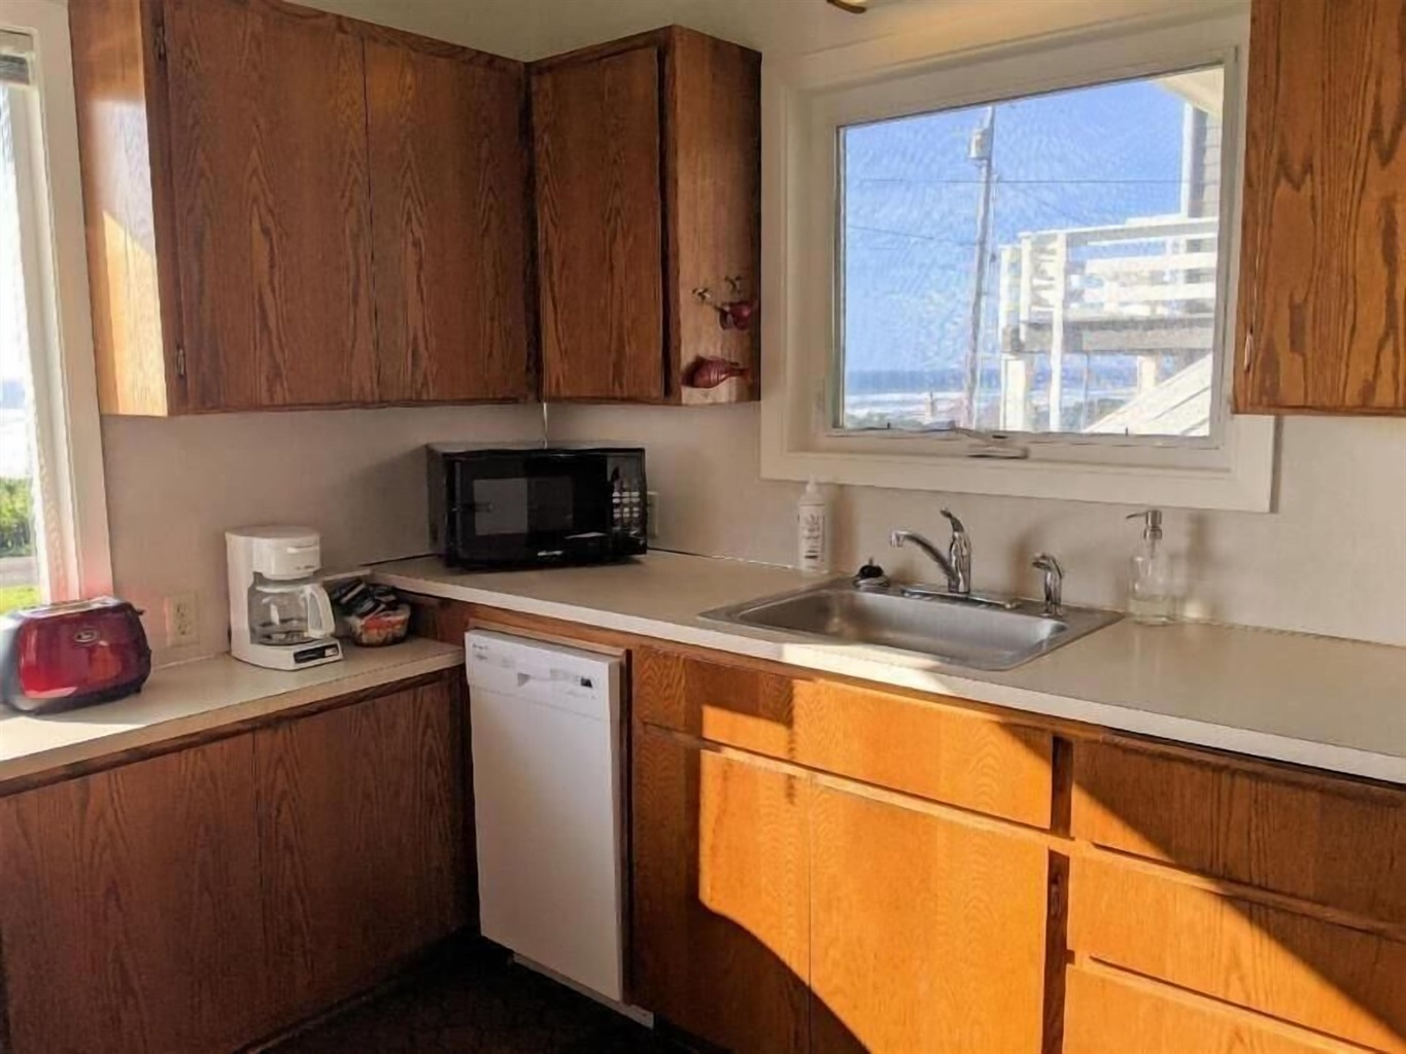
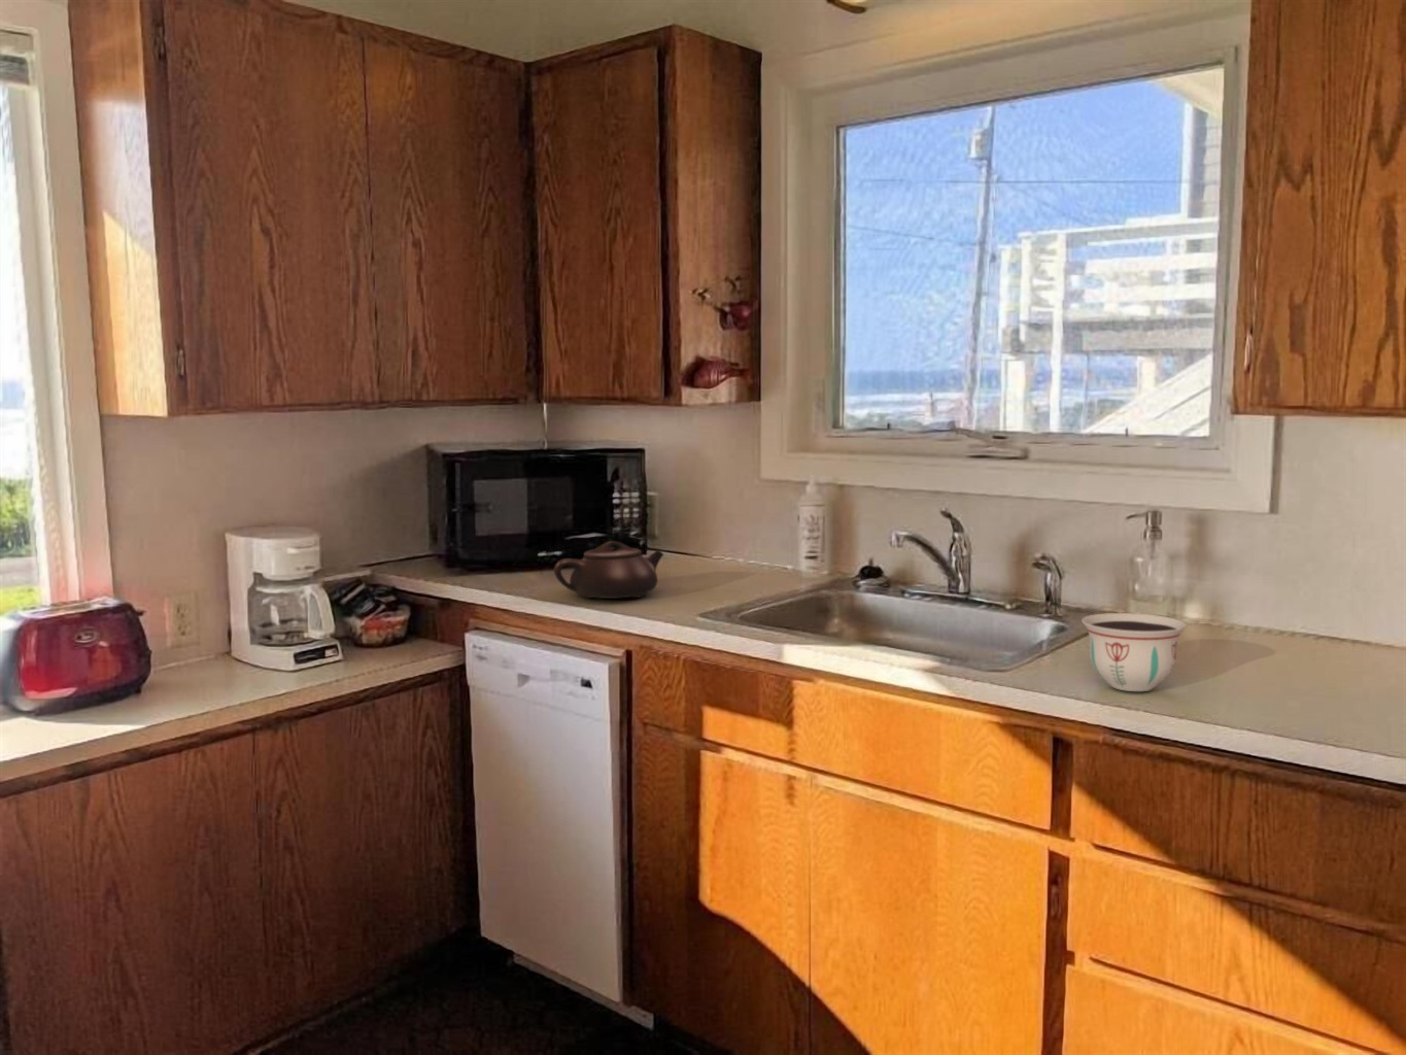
+ bowl (1132, 655)
+ teapot (609, 567)
